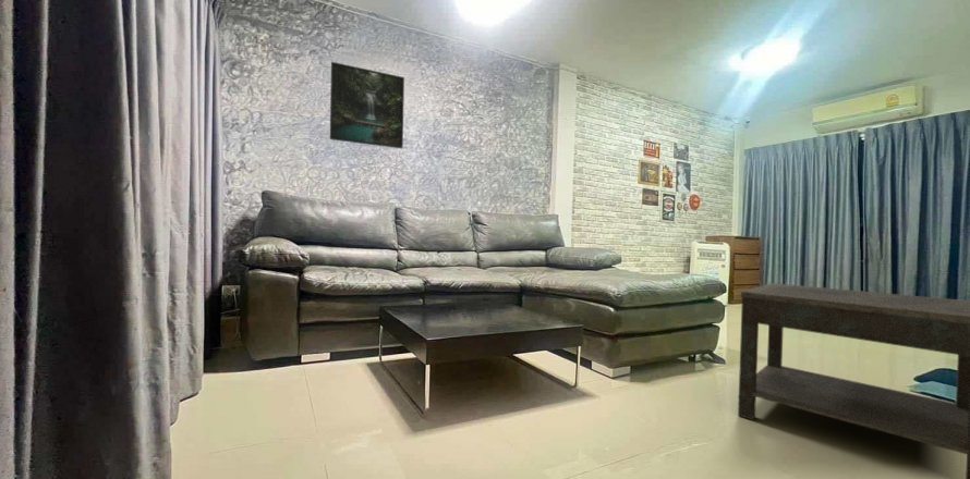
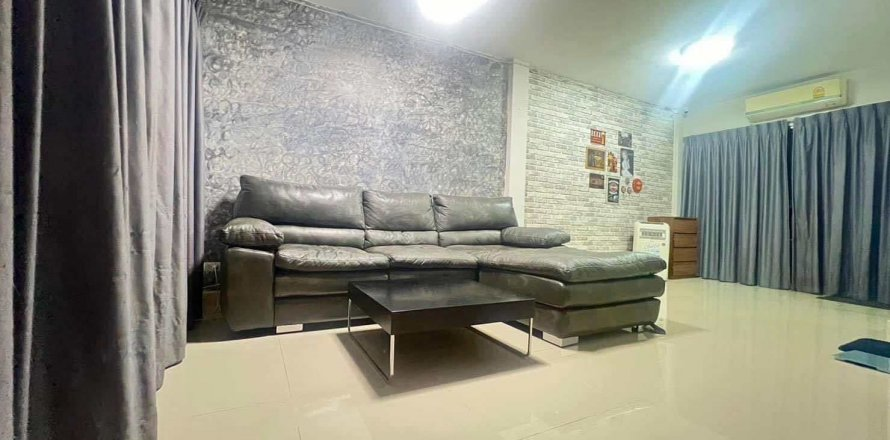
- side table (849, 380)
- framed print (368, 107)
